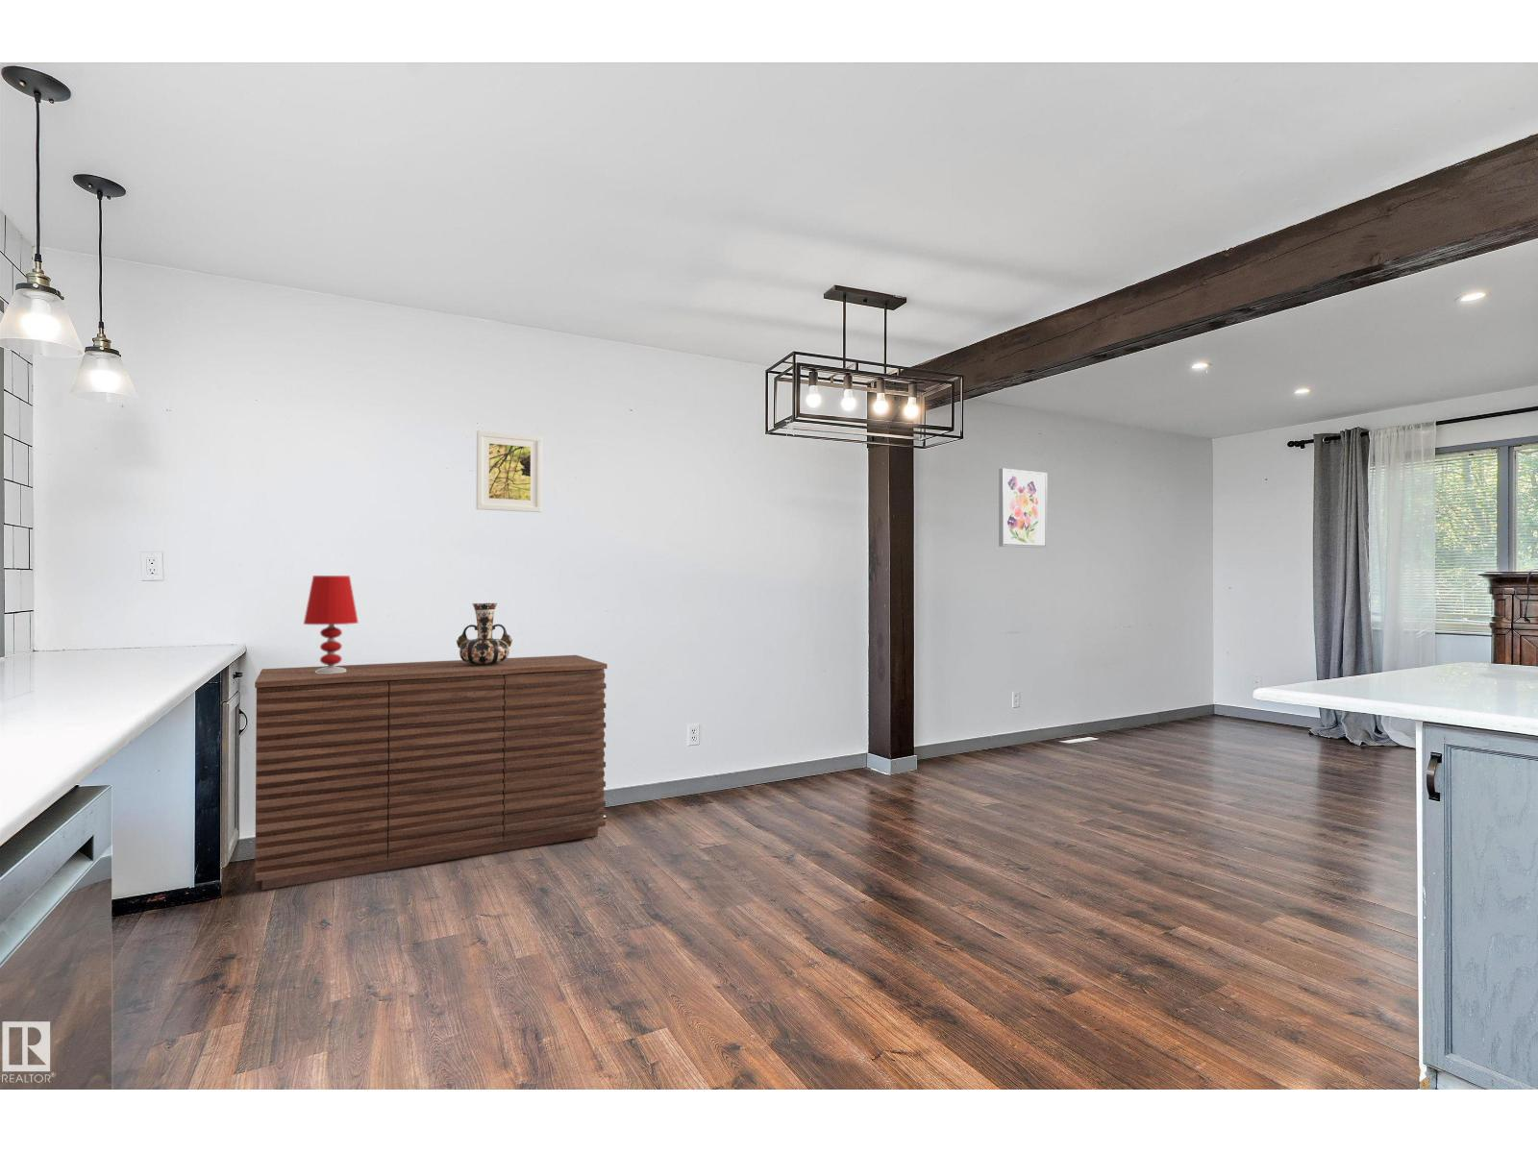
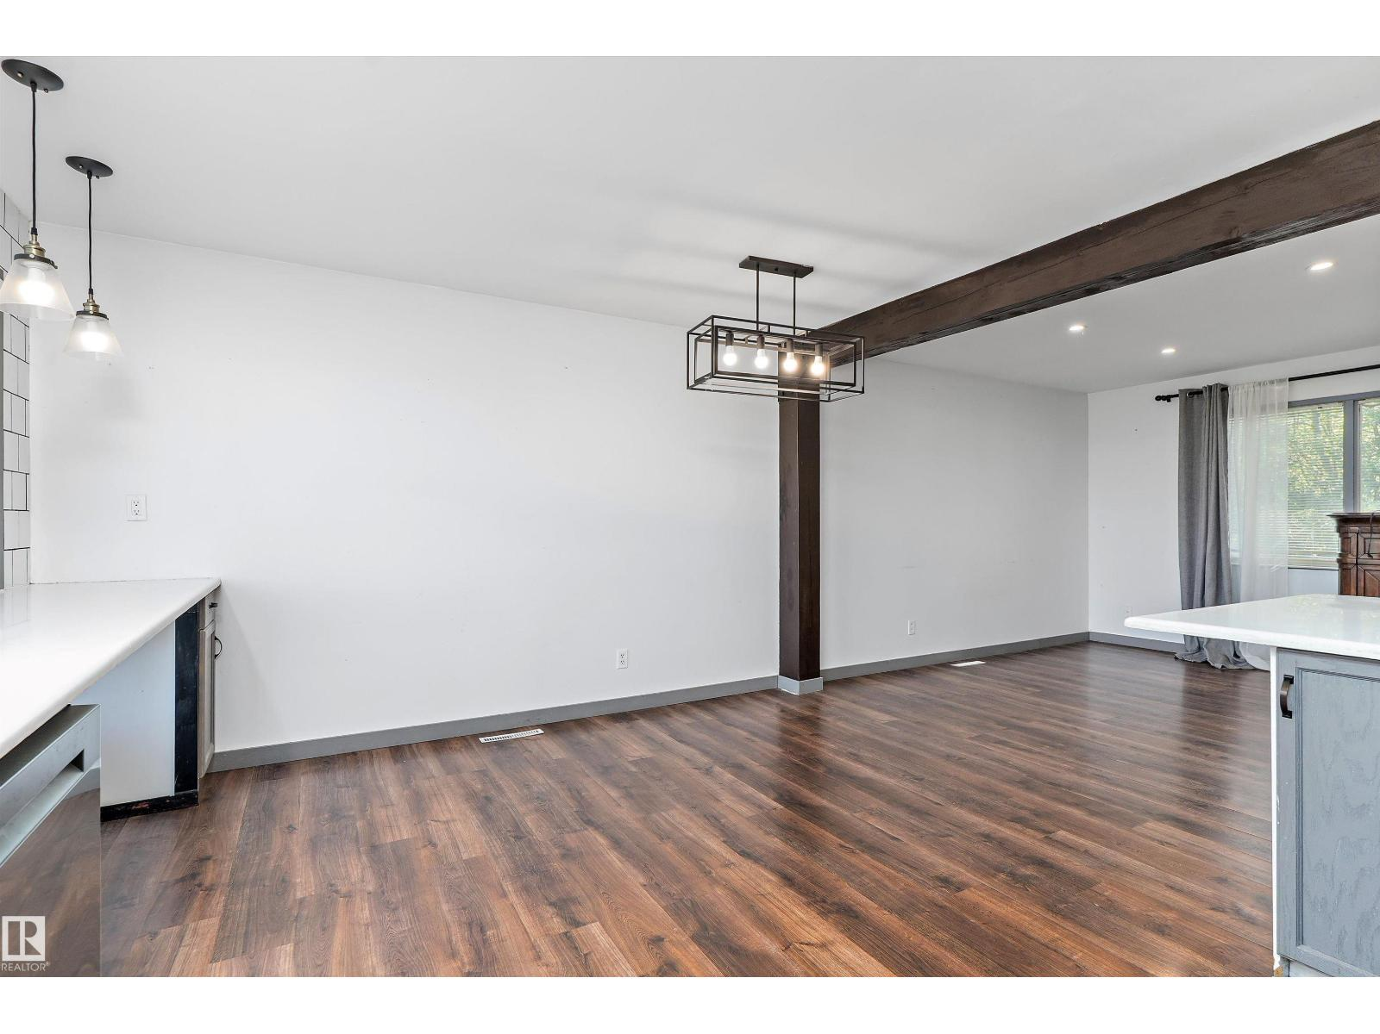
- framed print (510, 472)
- decorative vase (484, 633)
- wall art (1023, 509)
- sideboard (441, 756)
- table lamp (331, 623)
